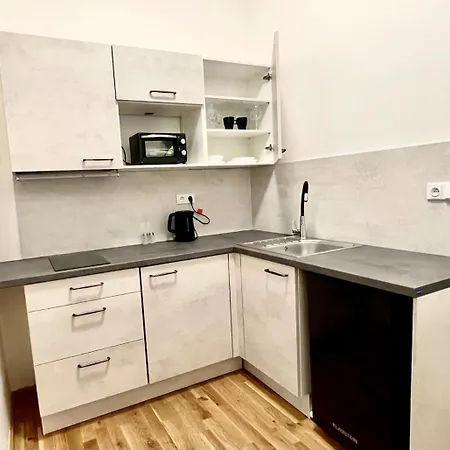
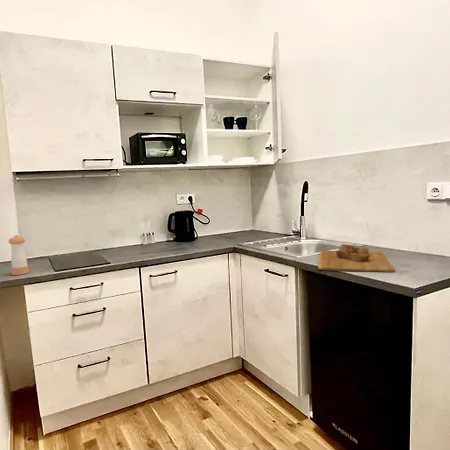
+ cutting board (352, 252)
+ pepper shaker (18, 254)
